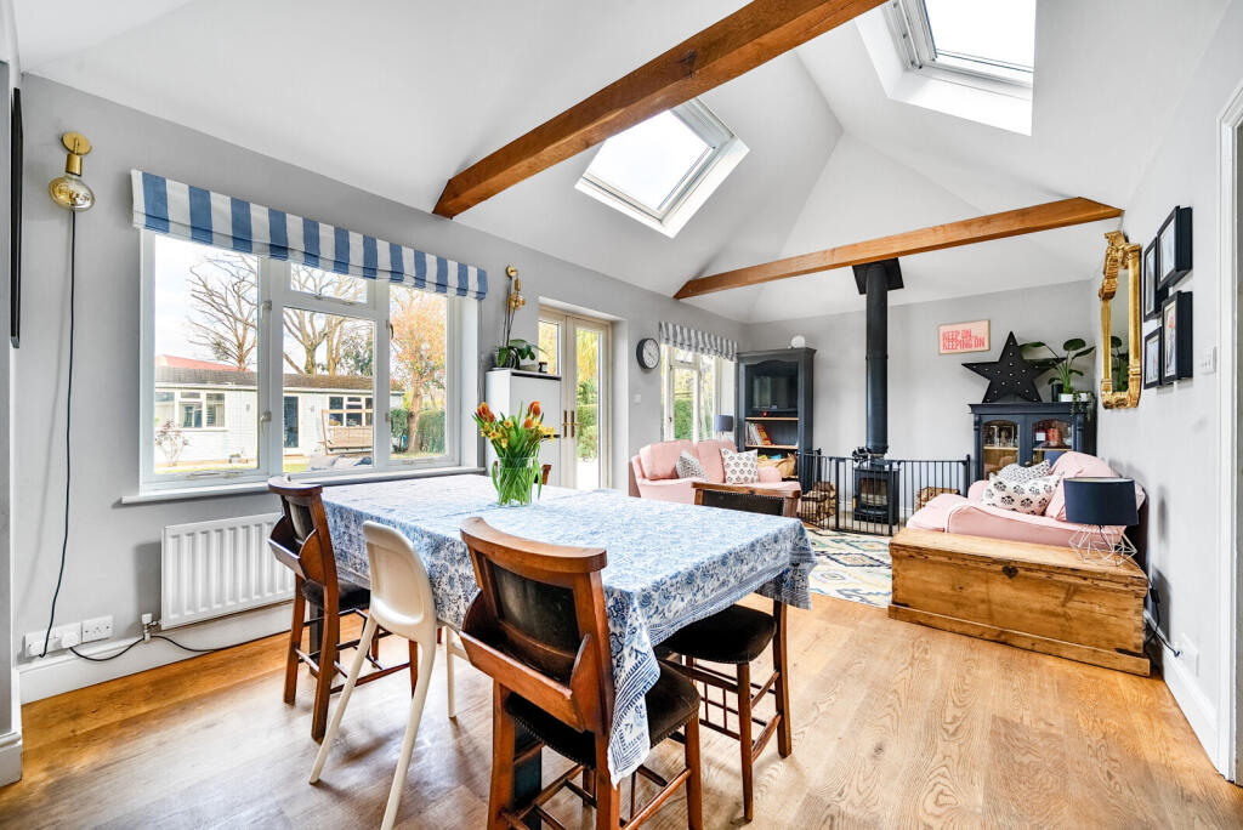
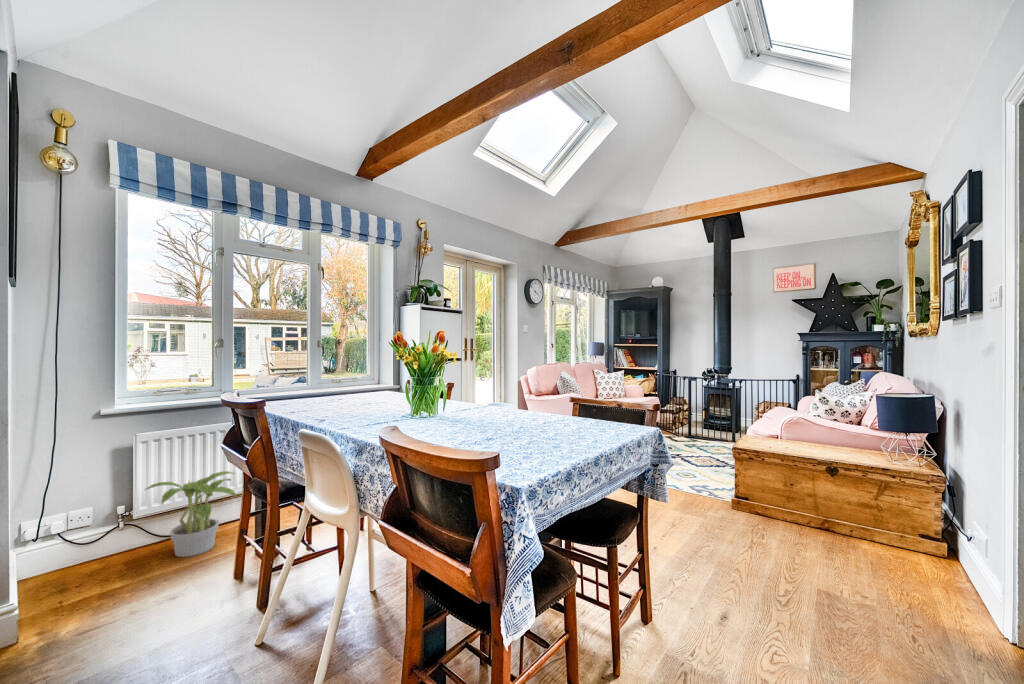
+ potted plant (196, 512)
